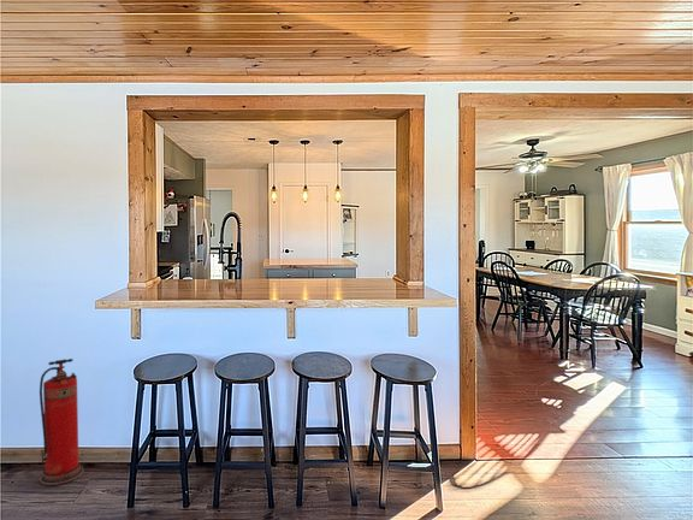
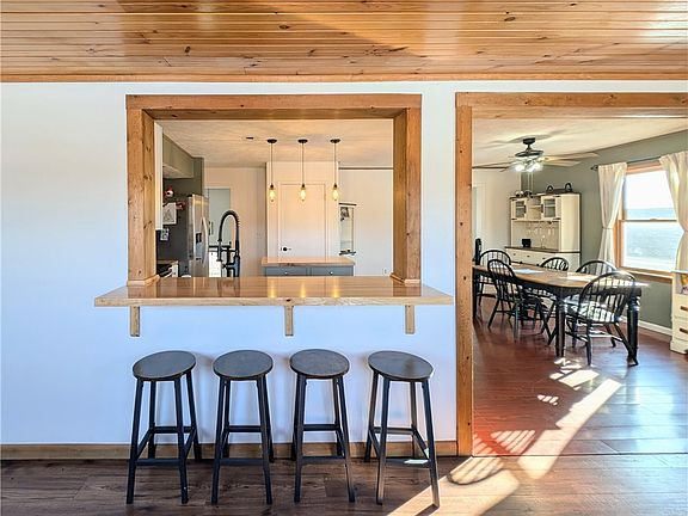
- fire extinguisher (59, 418)
